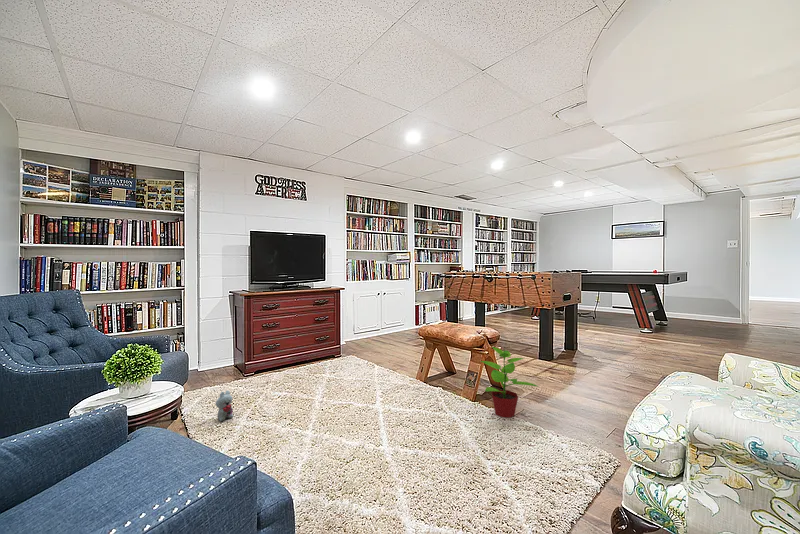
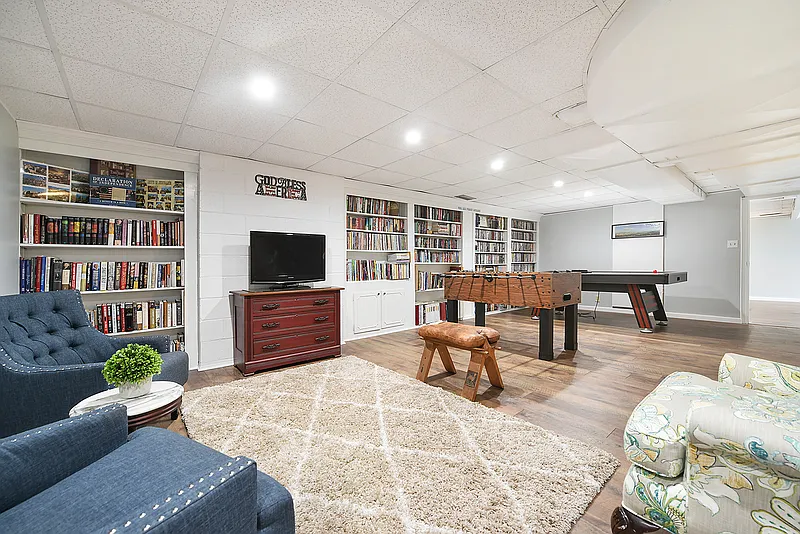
- plush toy (224, 404)
- potted plant (503, 378)
